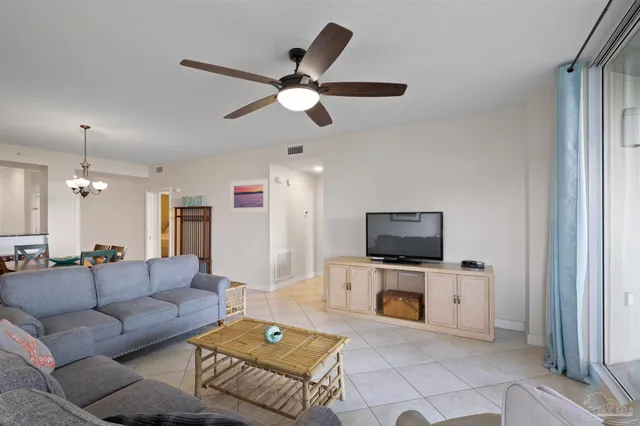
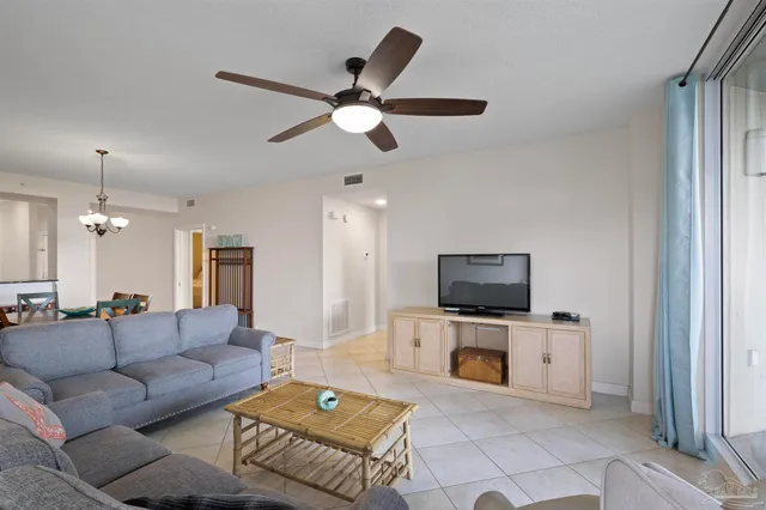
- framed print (248, 196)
